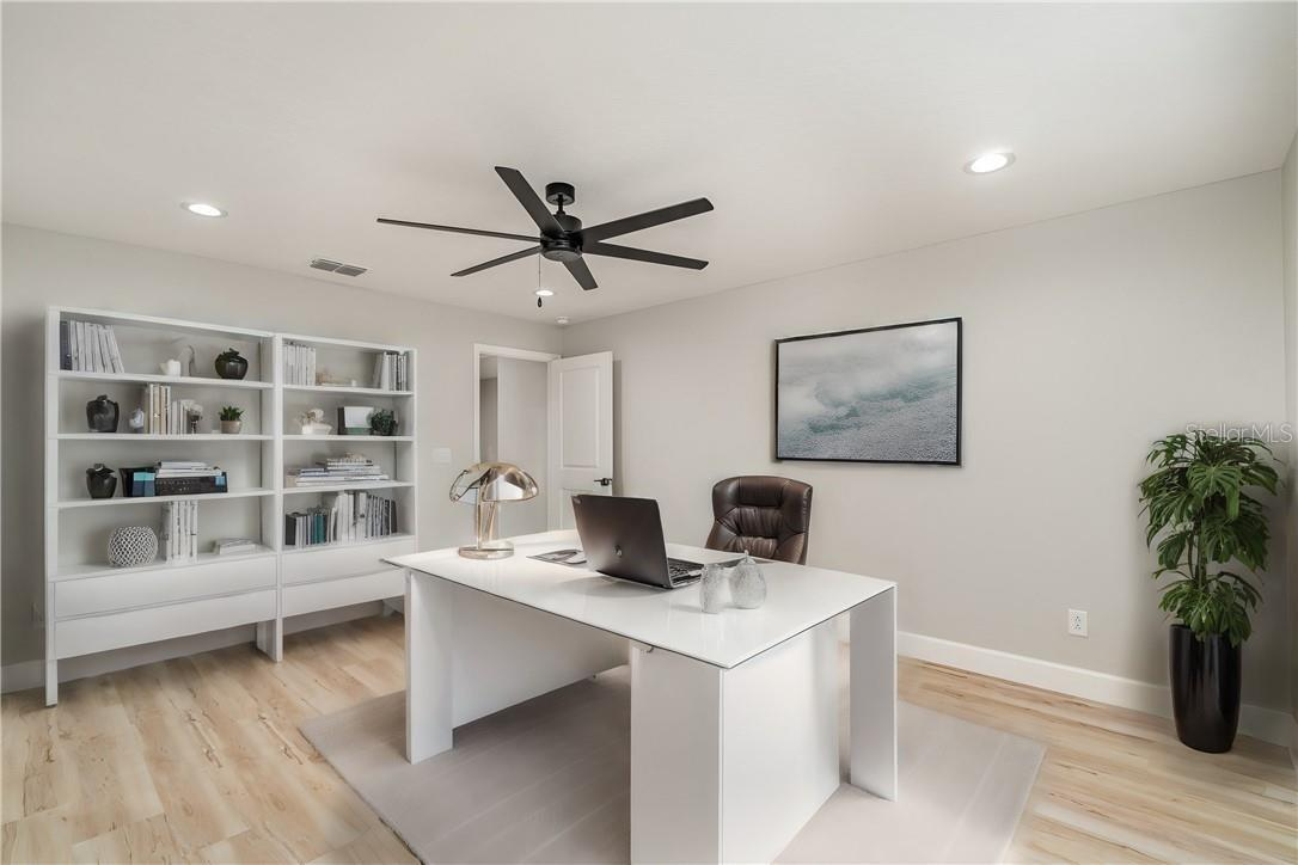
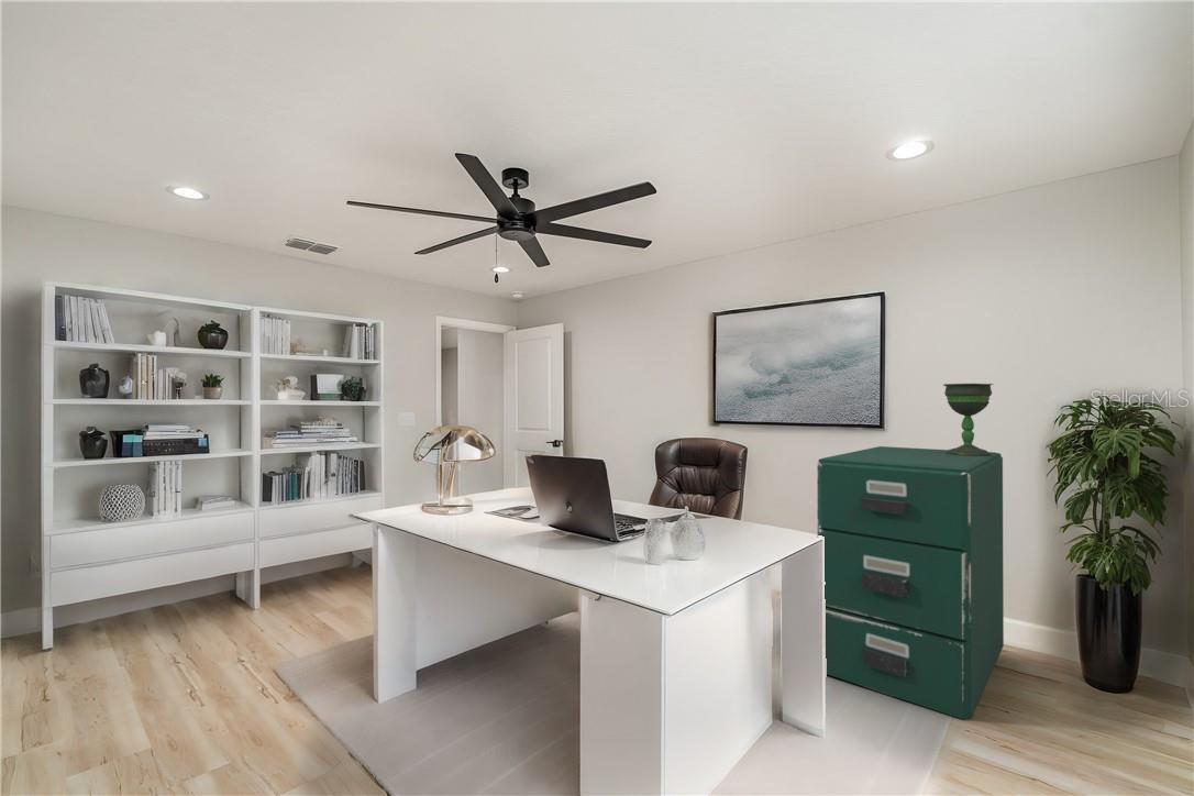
+ chalice (968, 418)
+ filing cabinet (913, 557)
